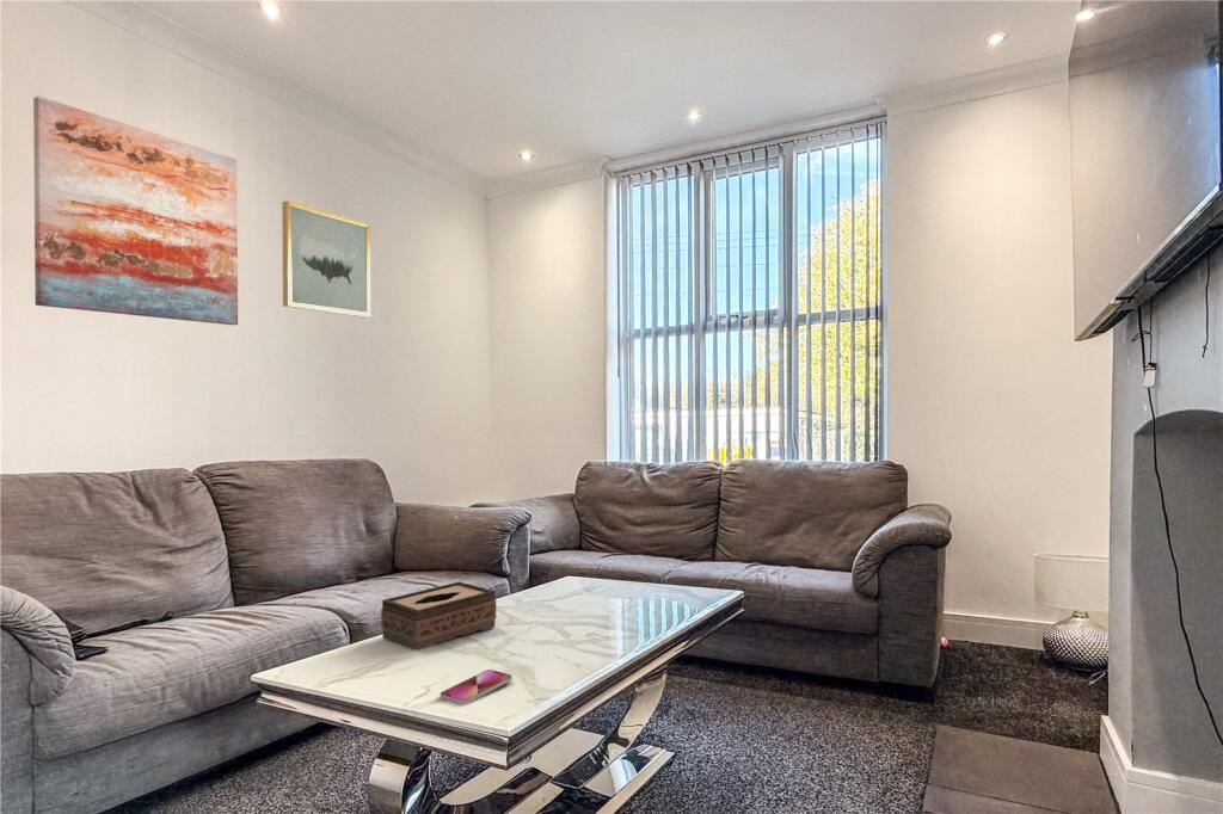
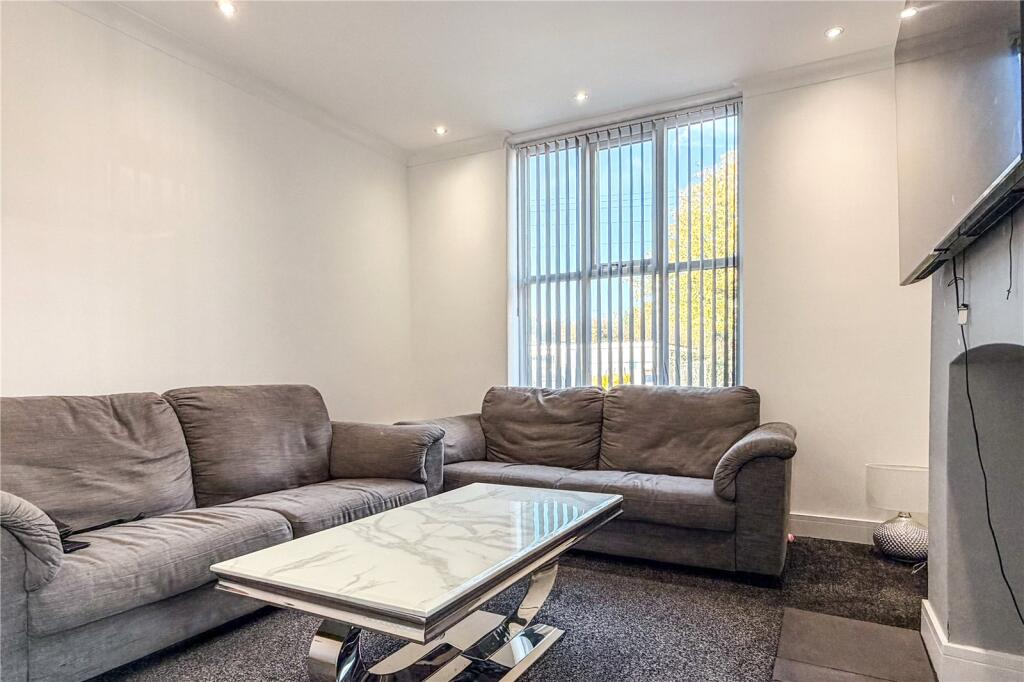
- wall art (147, 223)
- tissue box (440, 613)
- smartphone (477, 686)
- wall art (328, 263)
